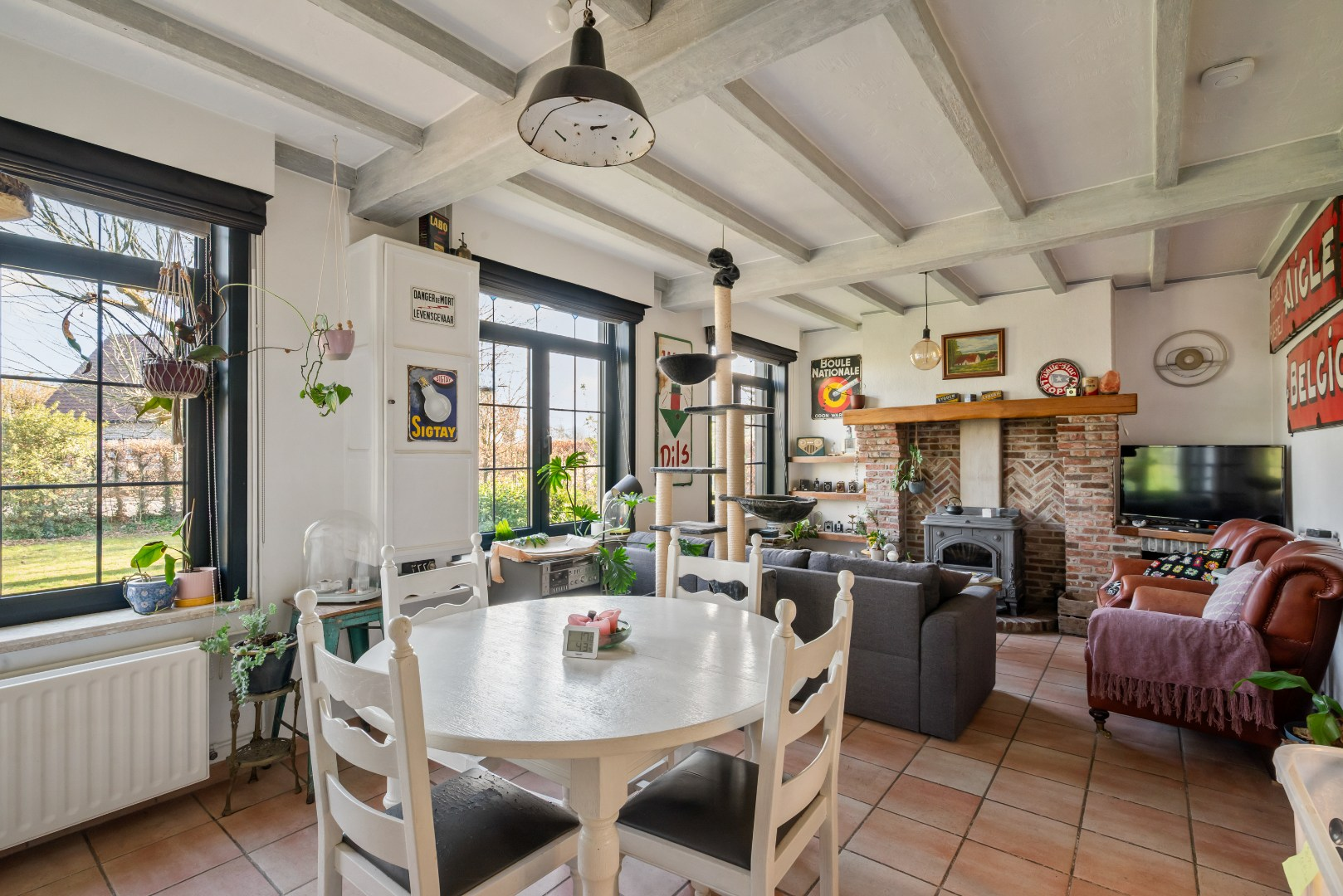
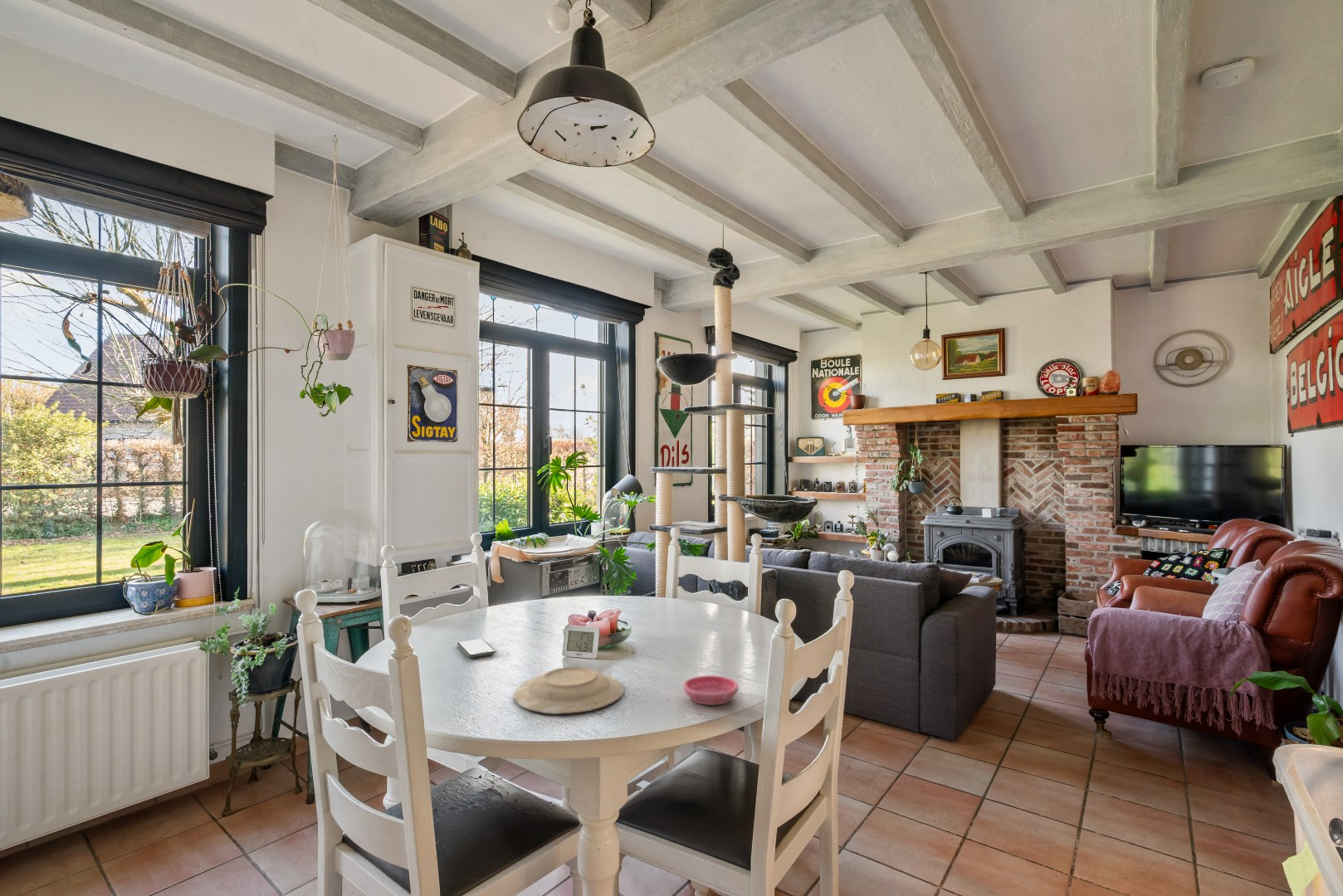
+ saucer (711, 690)
+ plate (569, 684)
+ smartphone (476, 647)
